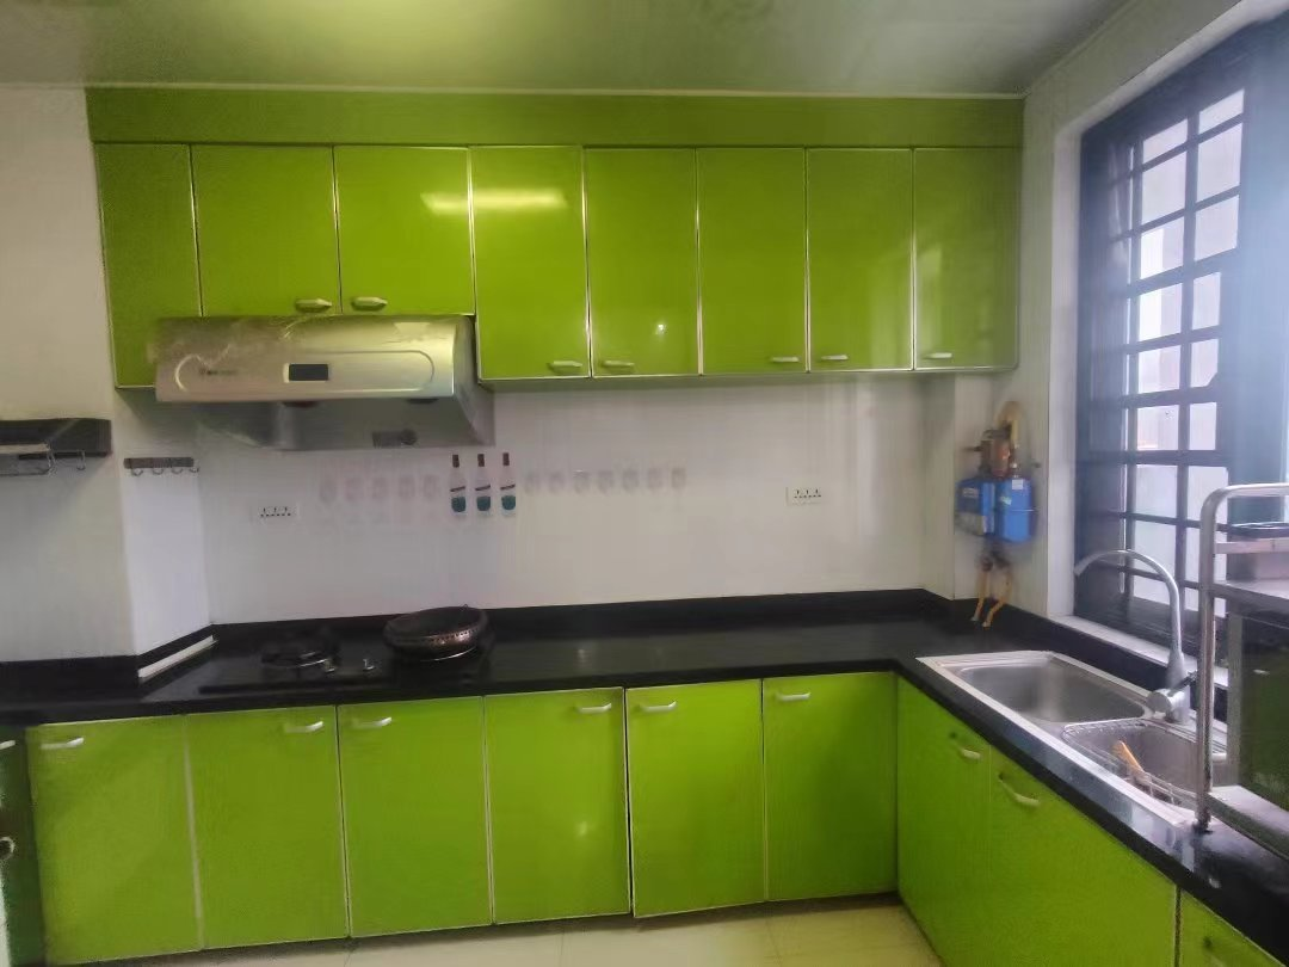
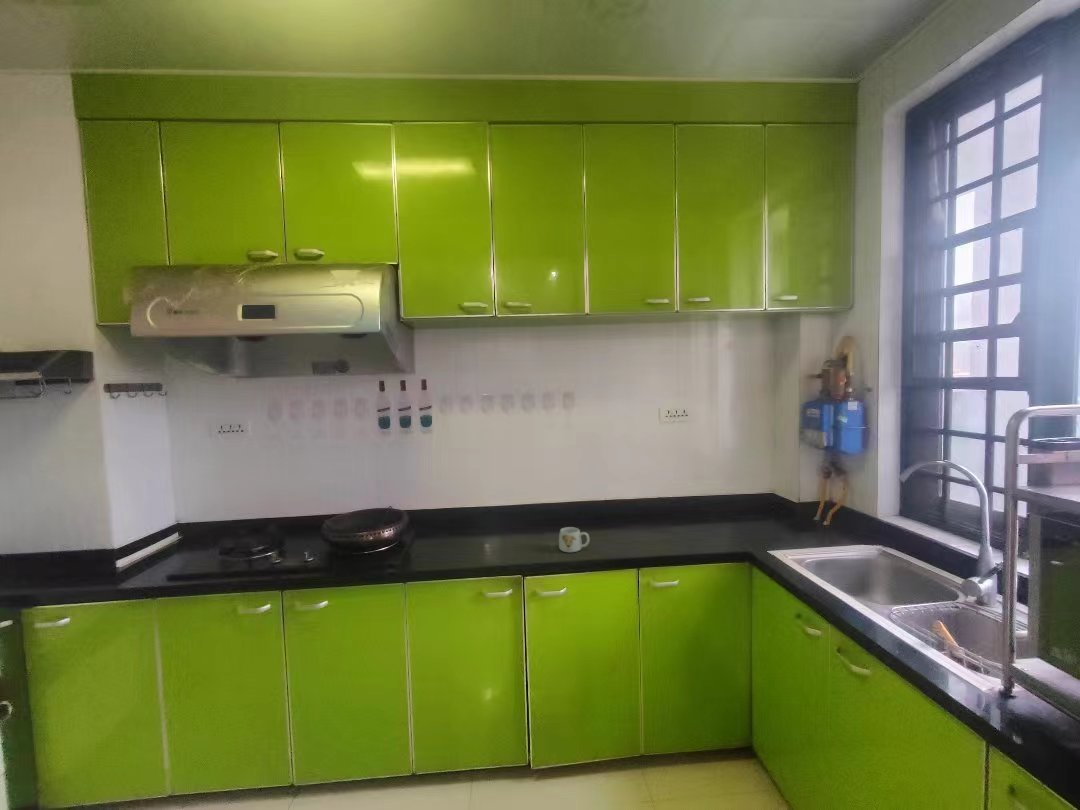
+ mug (574, 539)
